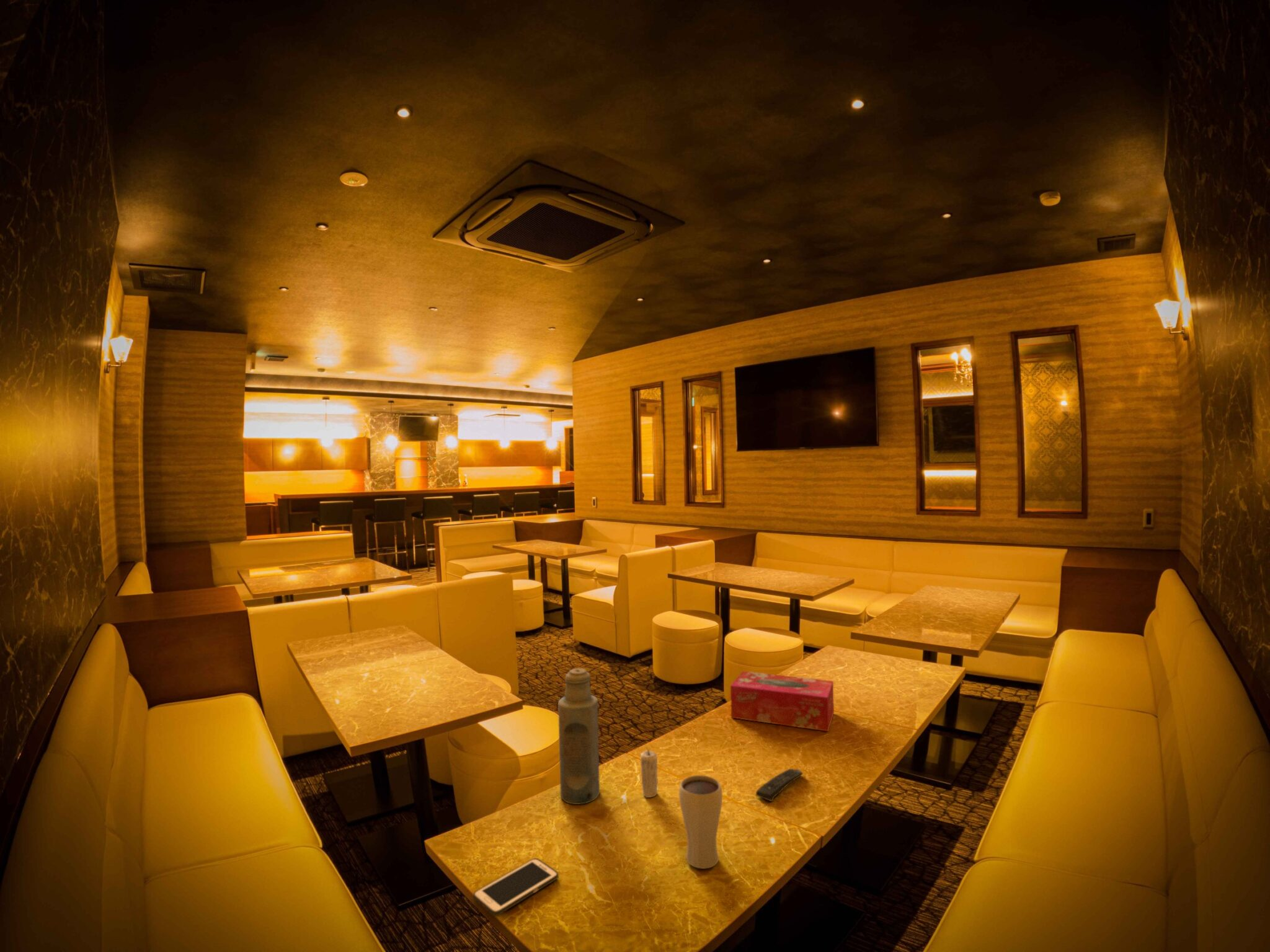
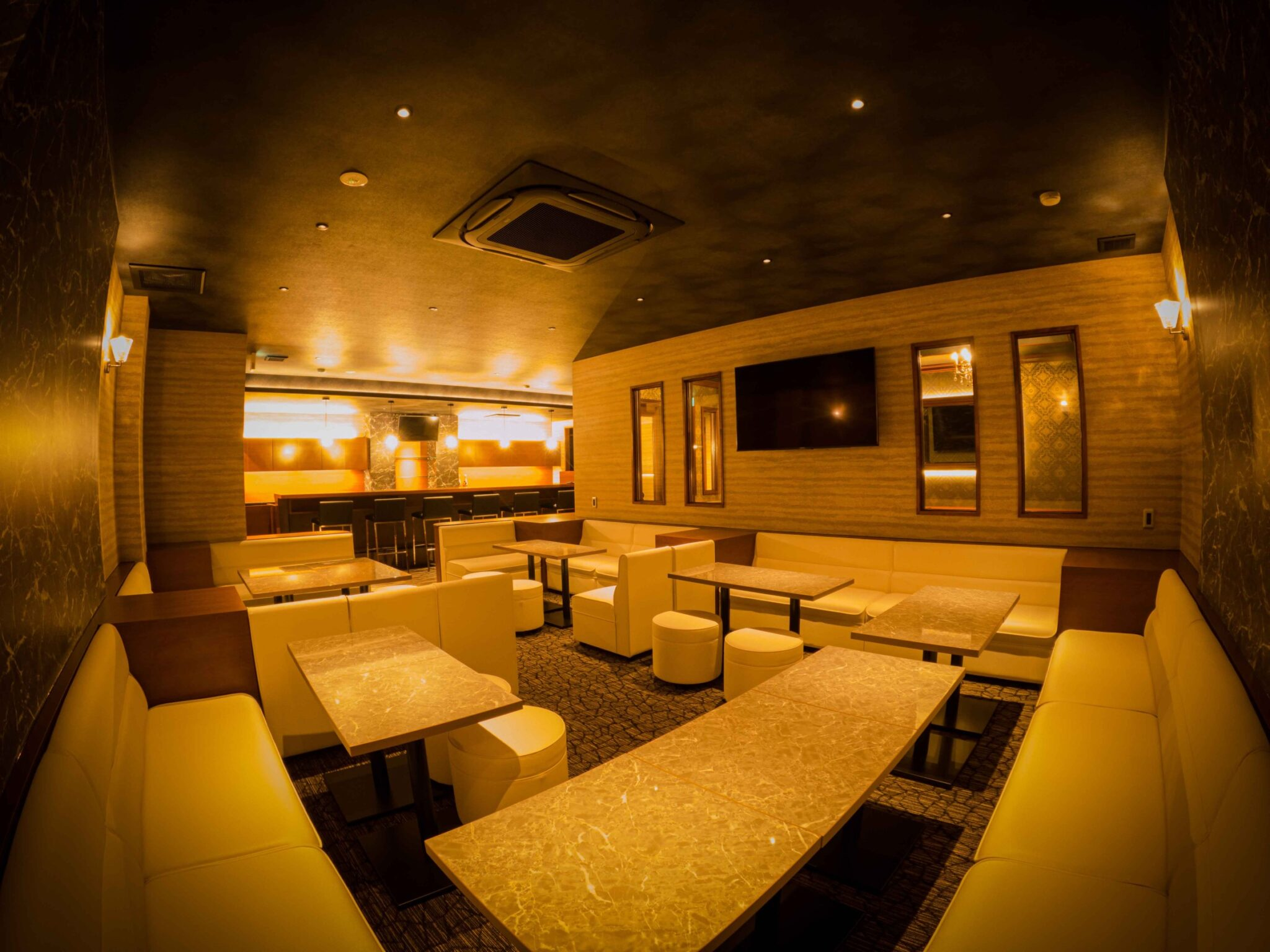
- remote control (781, 782)
- cell phone (517, 885)
- tissue box (782, 699)
- bottle (579, 733)
- drinking glass (701, 822)
- candle (649, 769)
